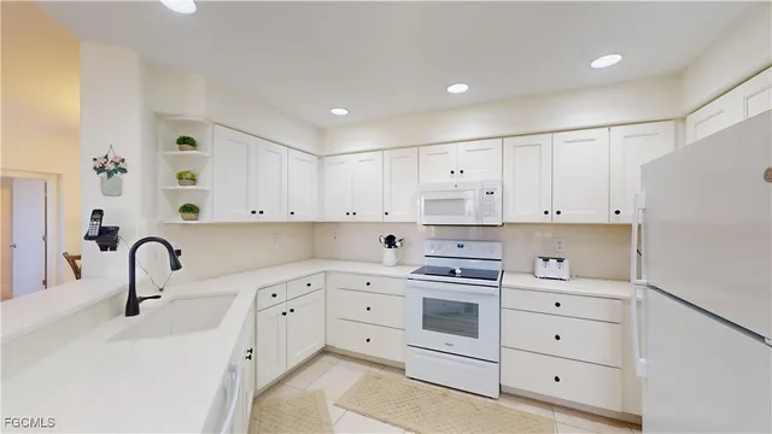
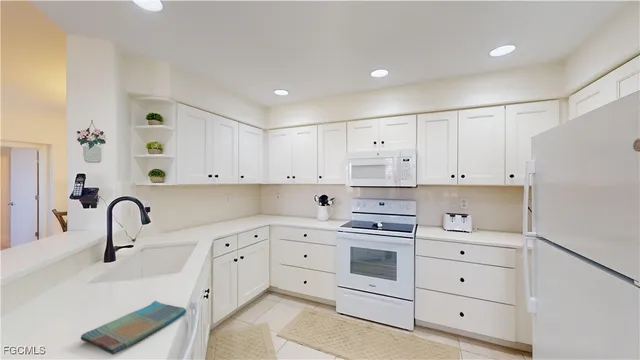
+ dish towel (138, 323)
